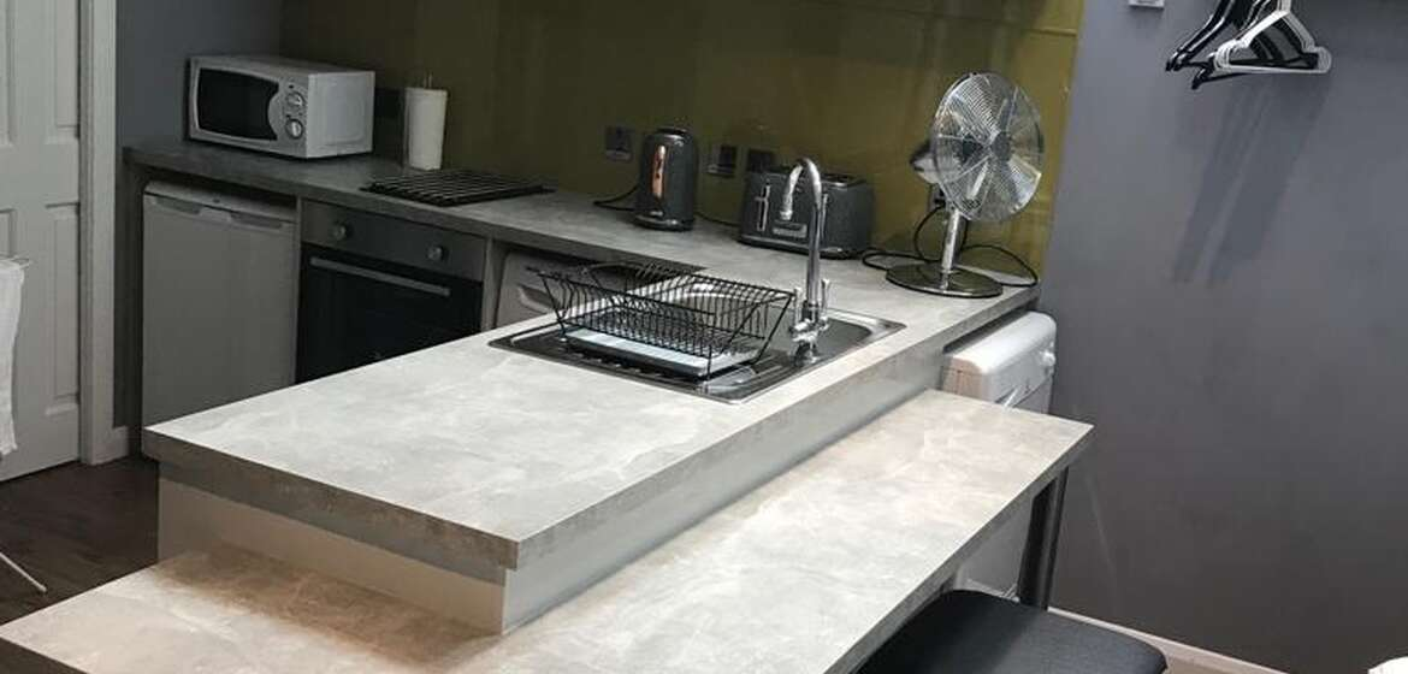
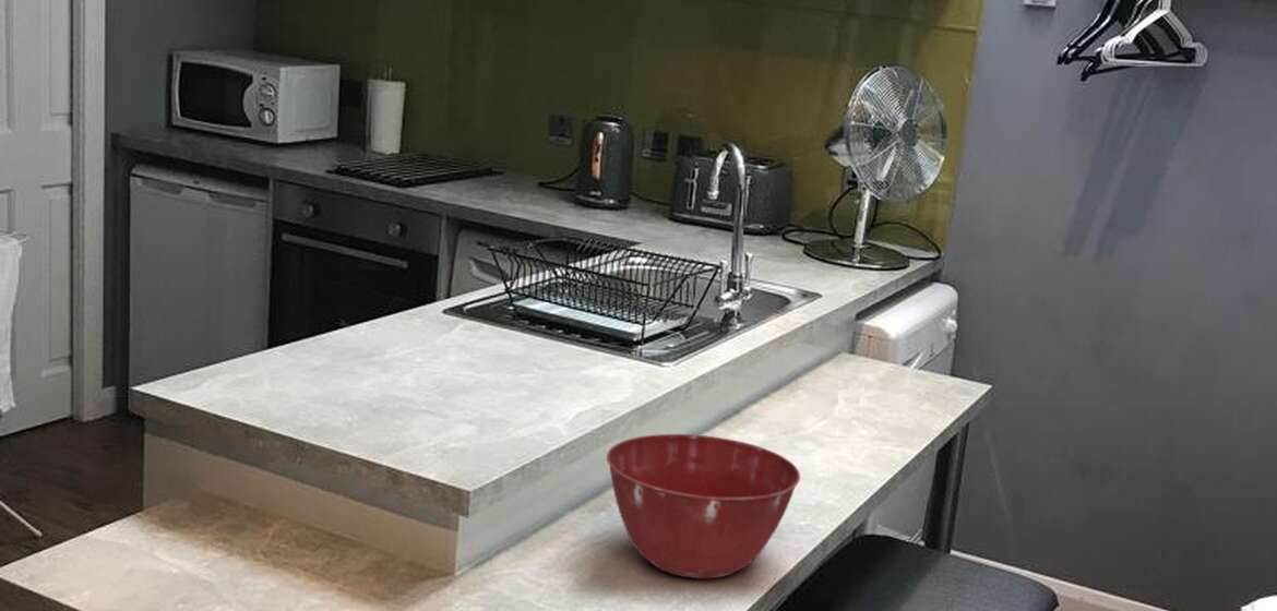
+ mixing bowl (696, 512)
